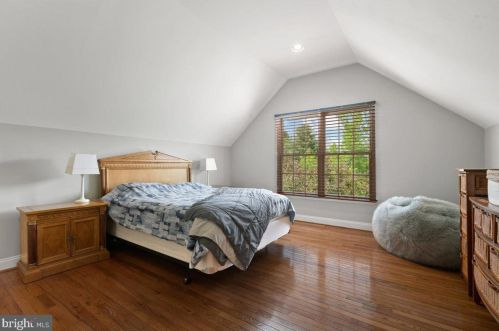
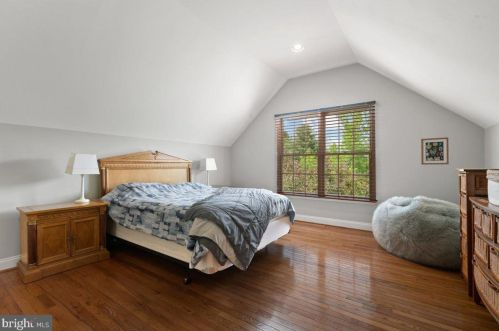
+ wall art (434, 151)
